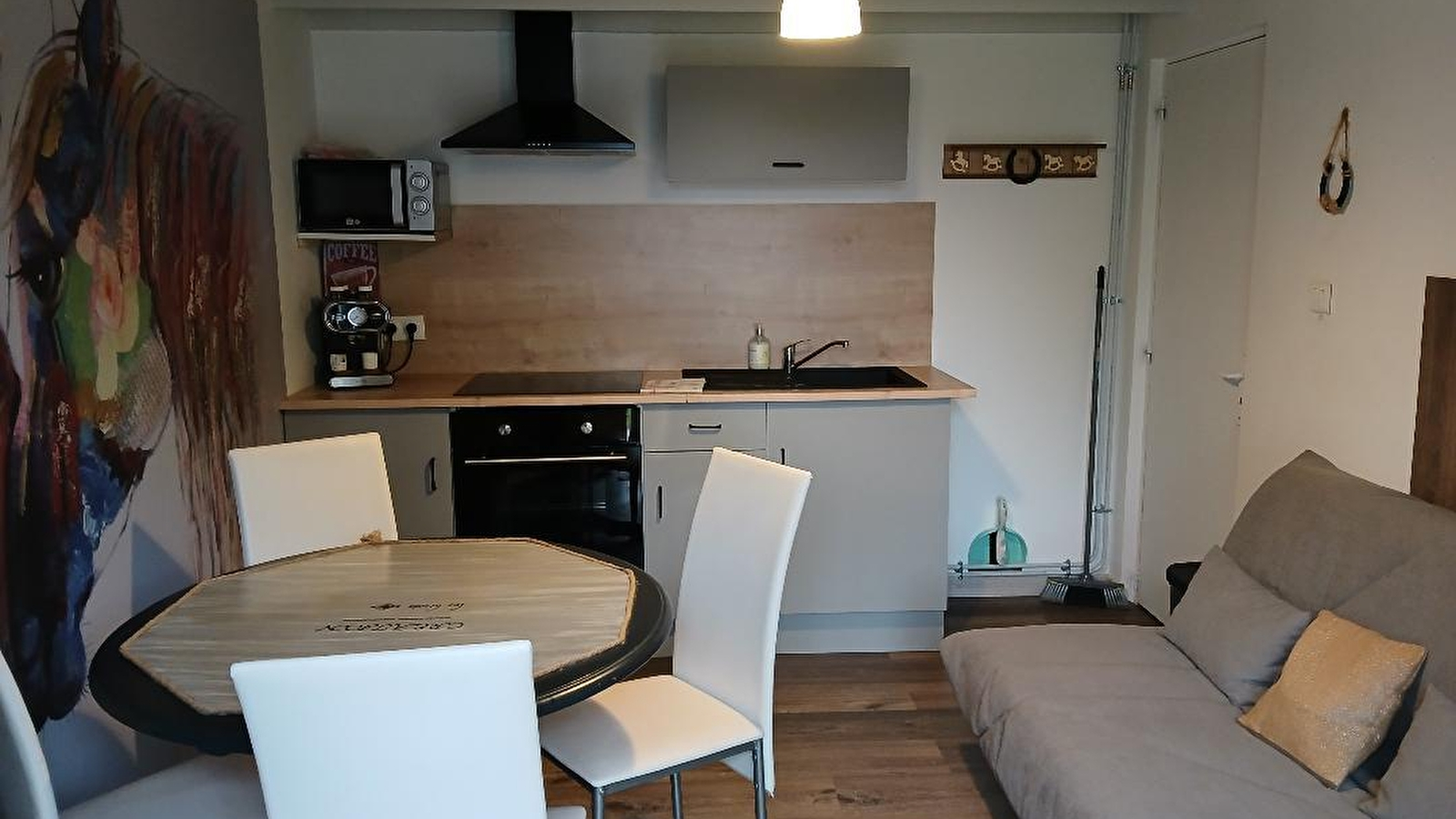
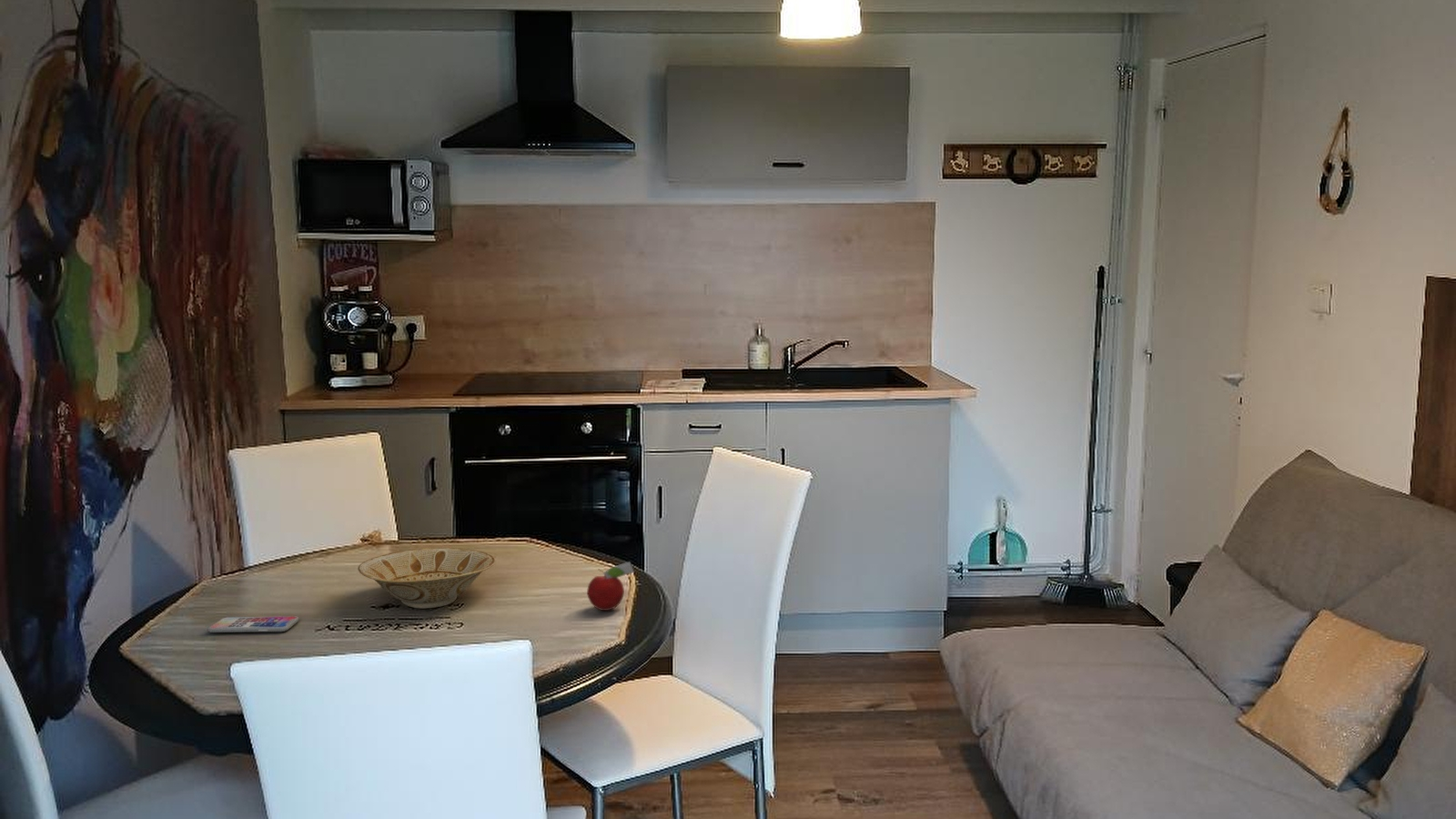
+ fruit (611, 584)
+ smartphone (254, 624)
+ bowl (428, 581)
